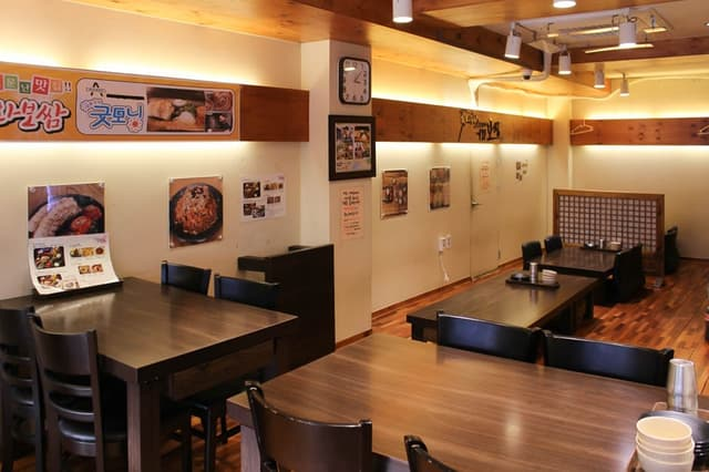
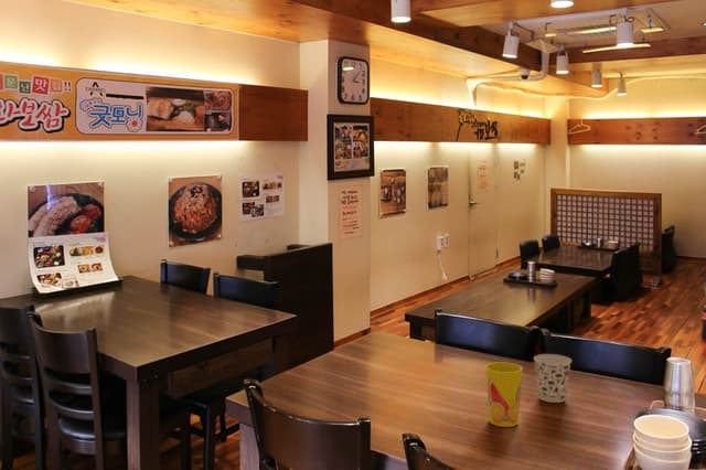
+ cup (503, 394)
+ cup (552, 378)
